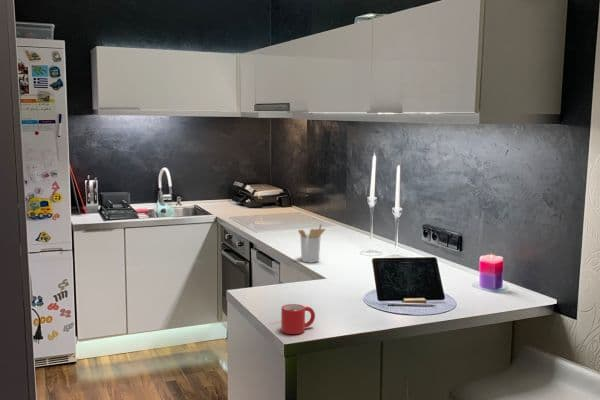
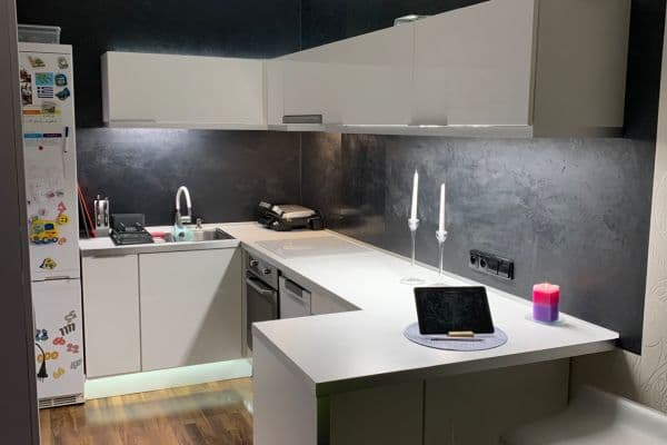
- mug (298, 318)
- utensil holder (312, 243)
